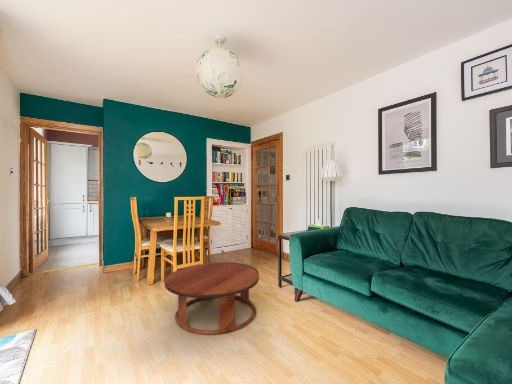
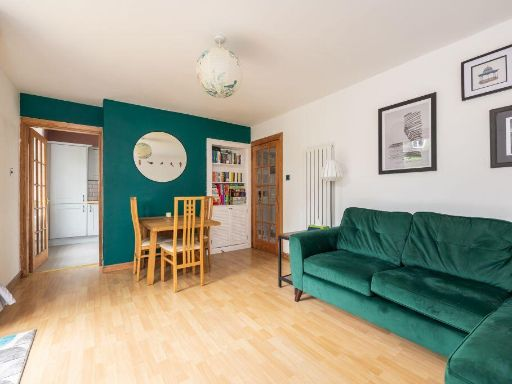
- coffee table (216, 292)
